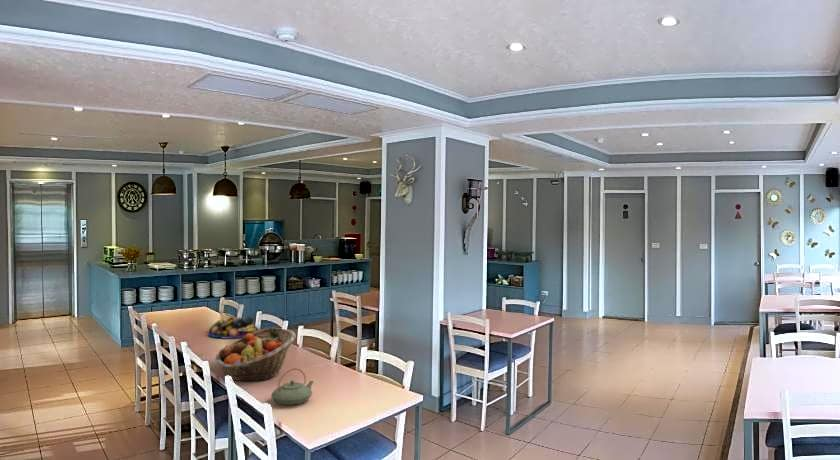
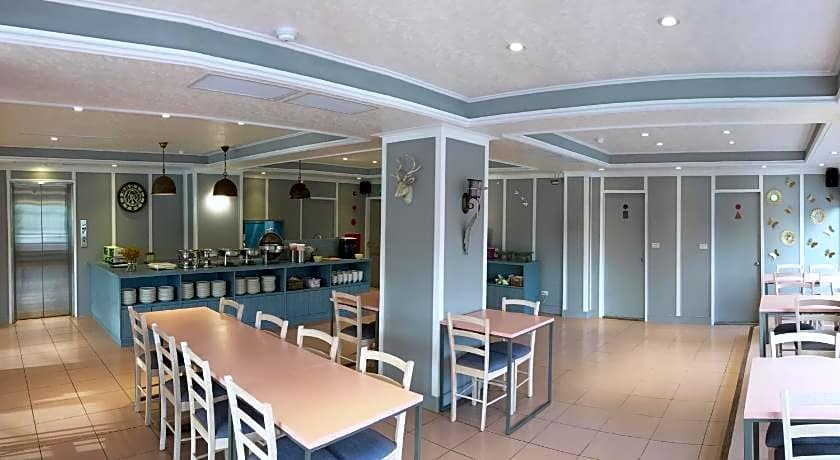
- fruit basket (256, 352)
- teapot (294, 384)
- fruit bowl (233, 324)
